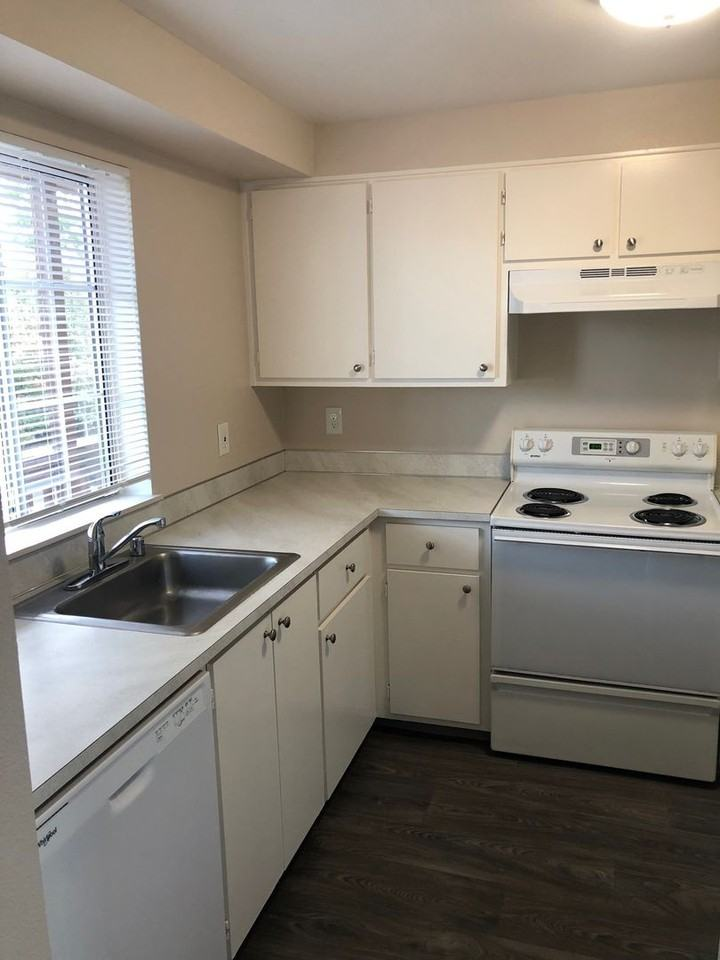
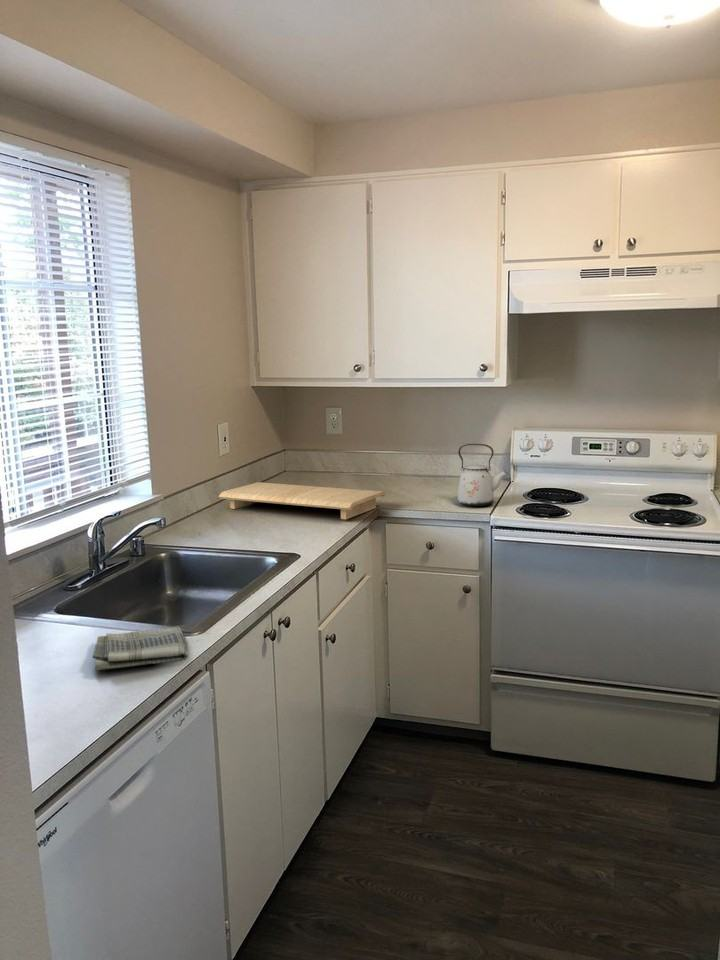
+ dish towel (139, 645)
+ cutting board (302, 500)
+ kettle (482, 474)
